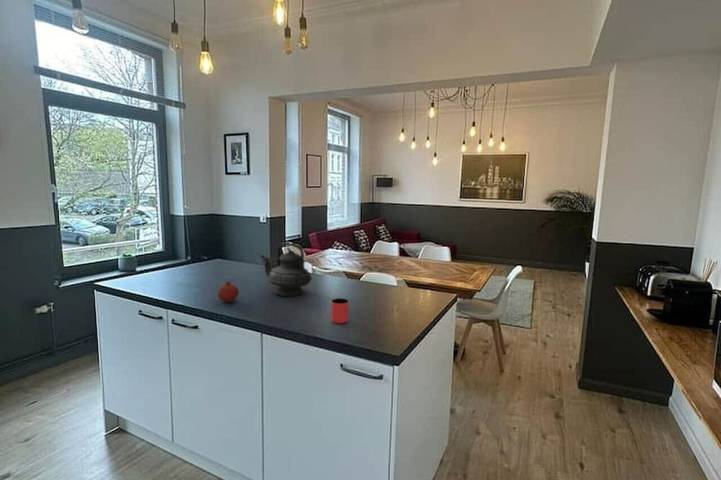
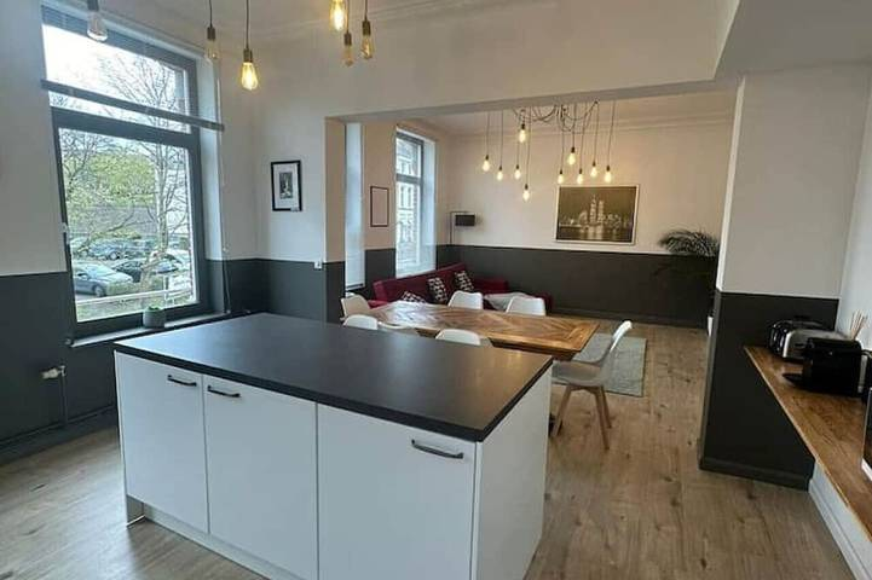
- fruit (228, 291)
- cup (341, 310)
- teapot (284, 266)
